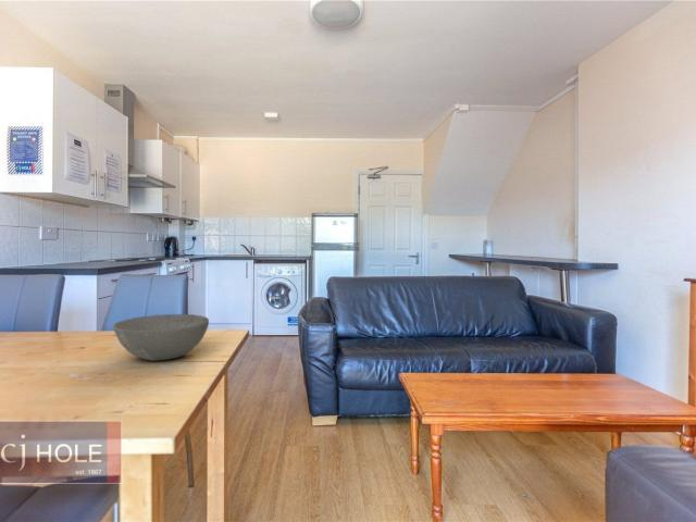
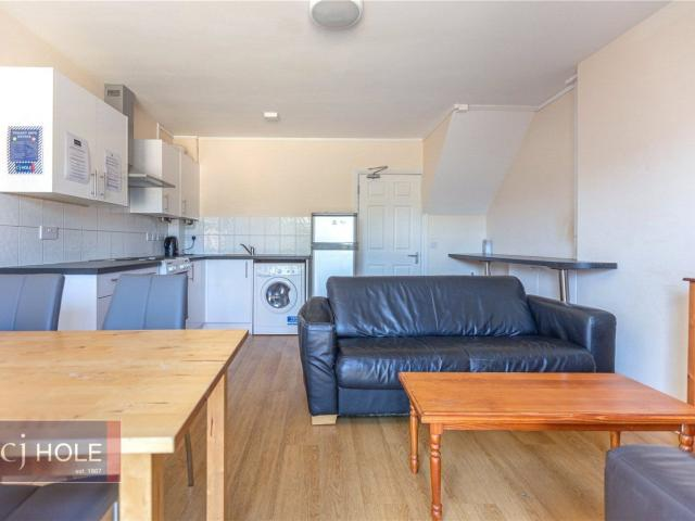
- bowl (163, 338)
